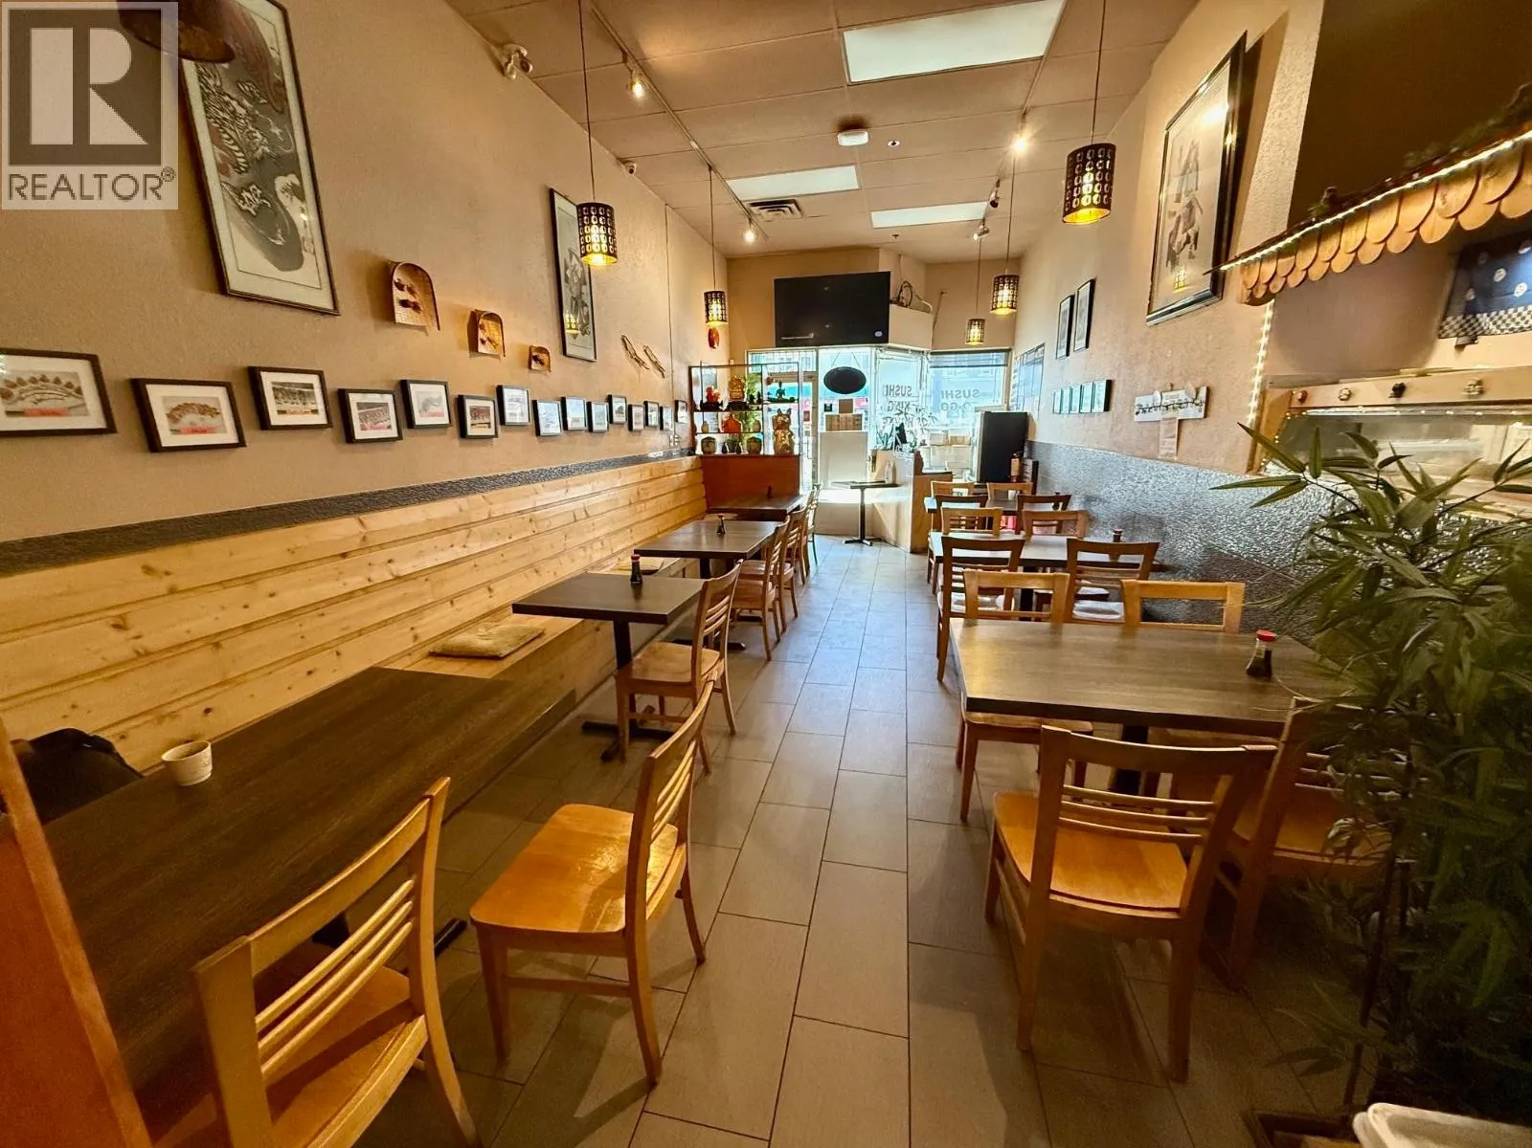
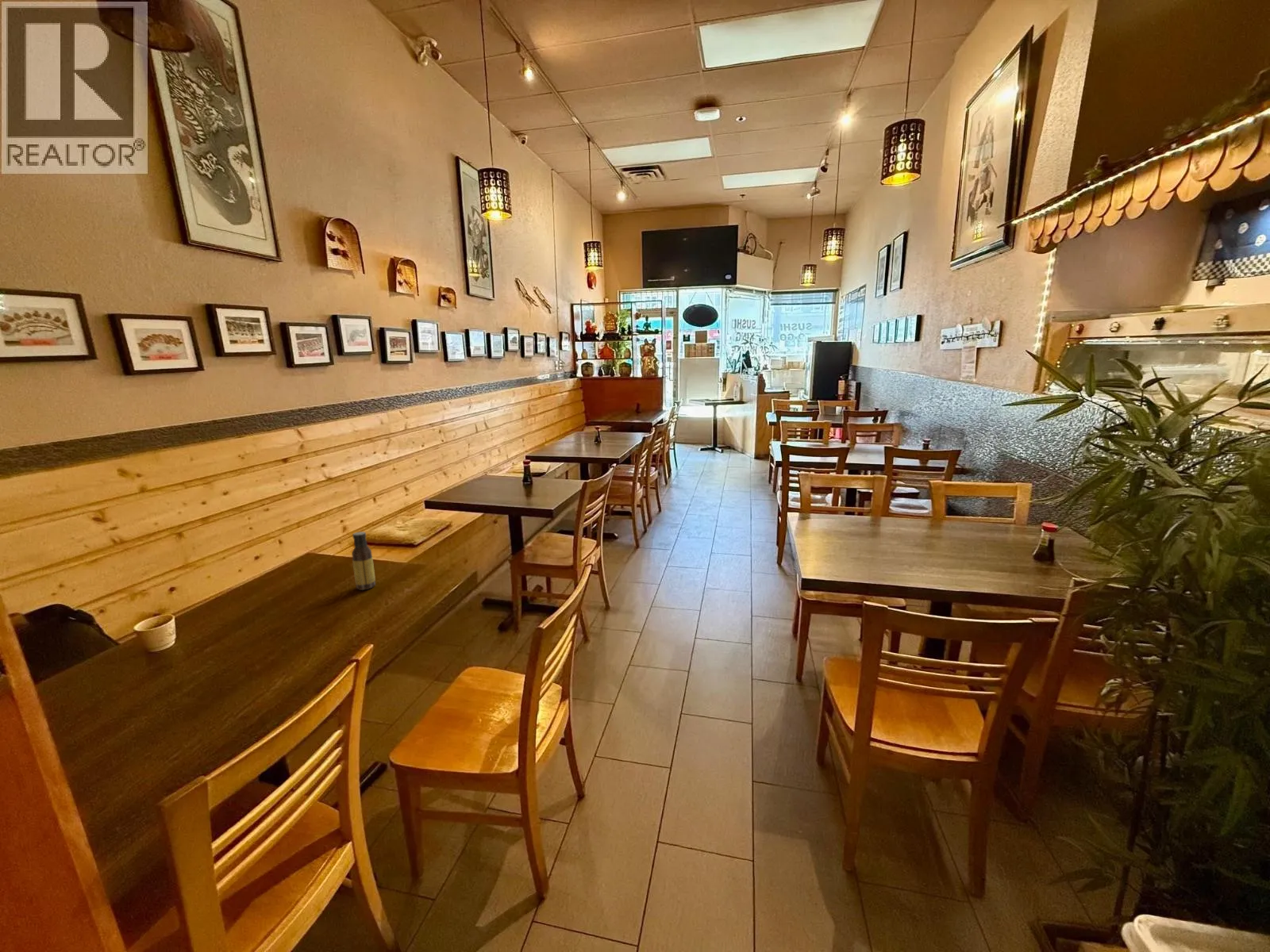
+ sauce bottle (362, 560)
